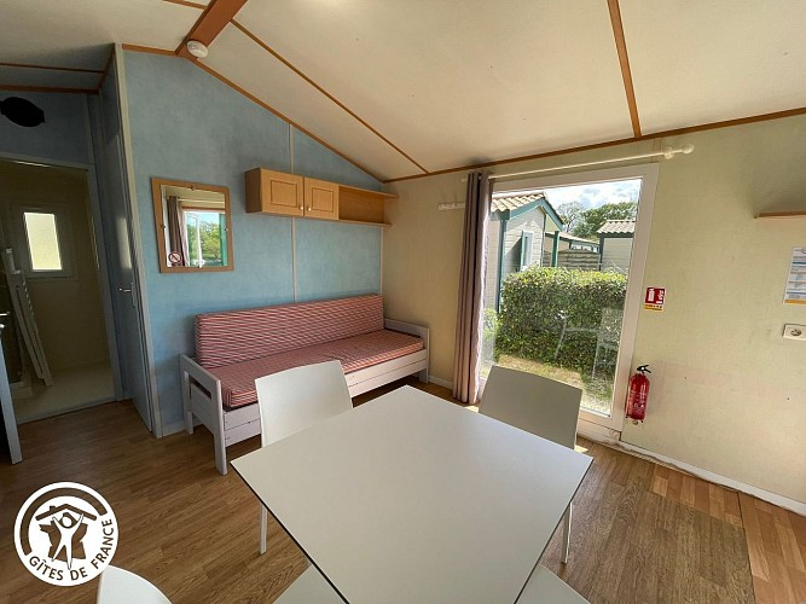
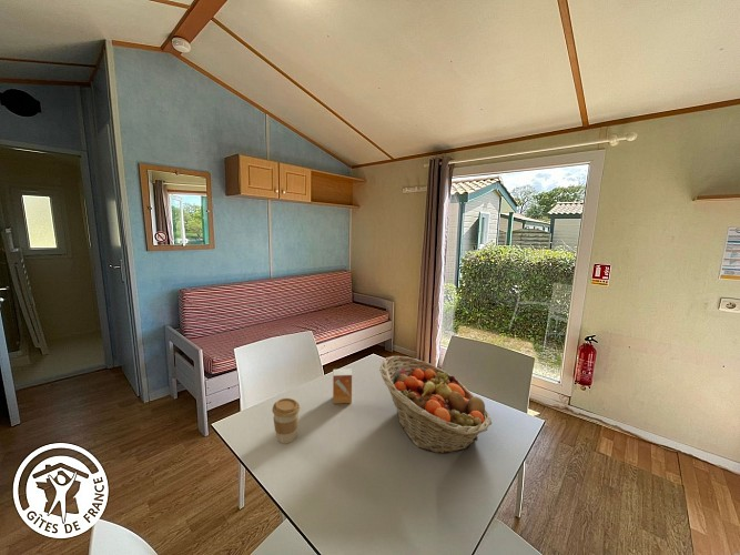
+ coffee cup (286, 420)
+ small box (342, 385)
+ fruit basket (430, 396)
